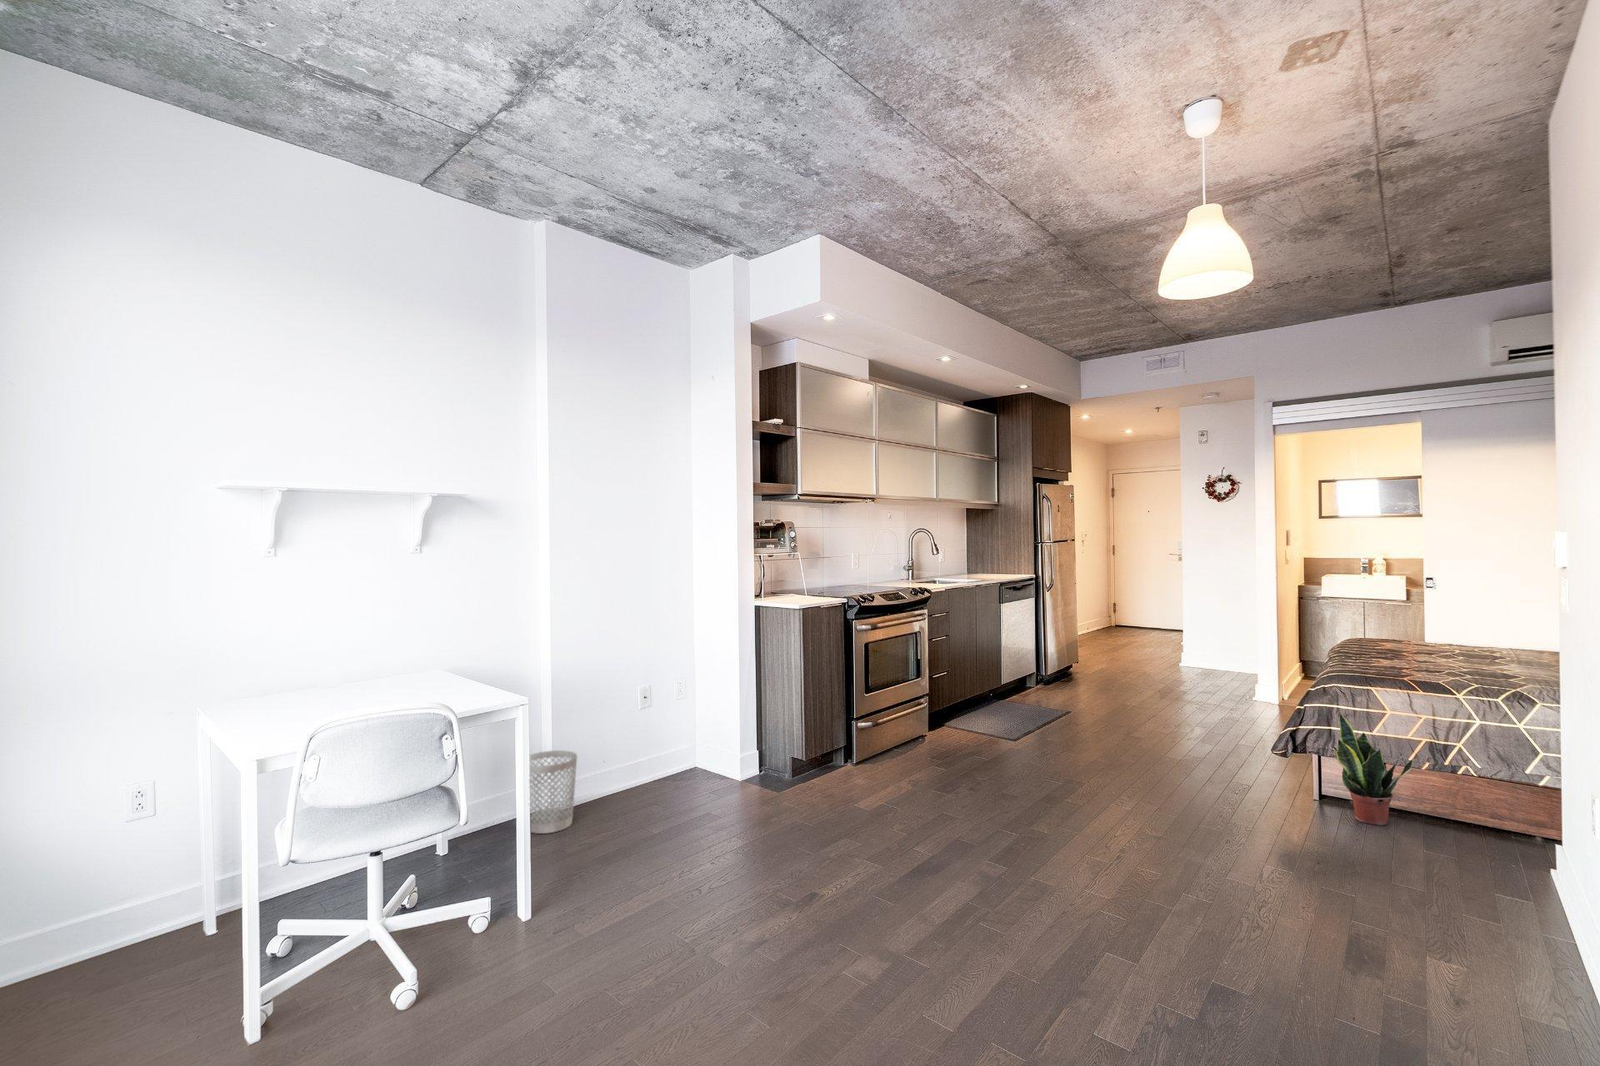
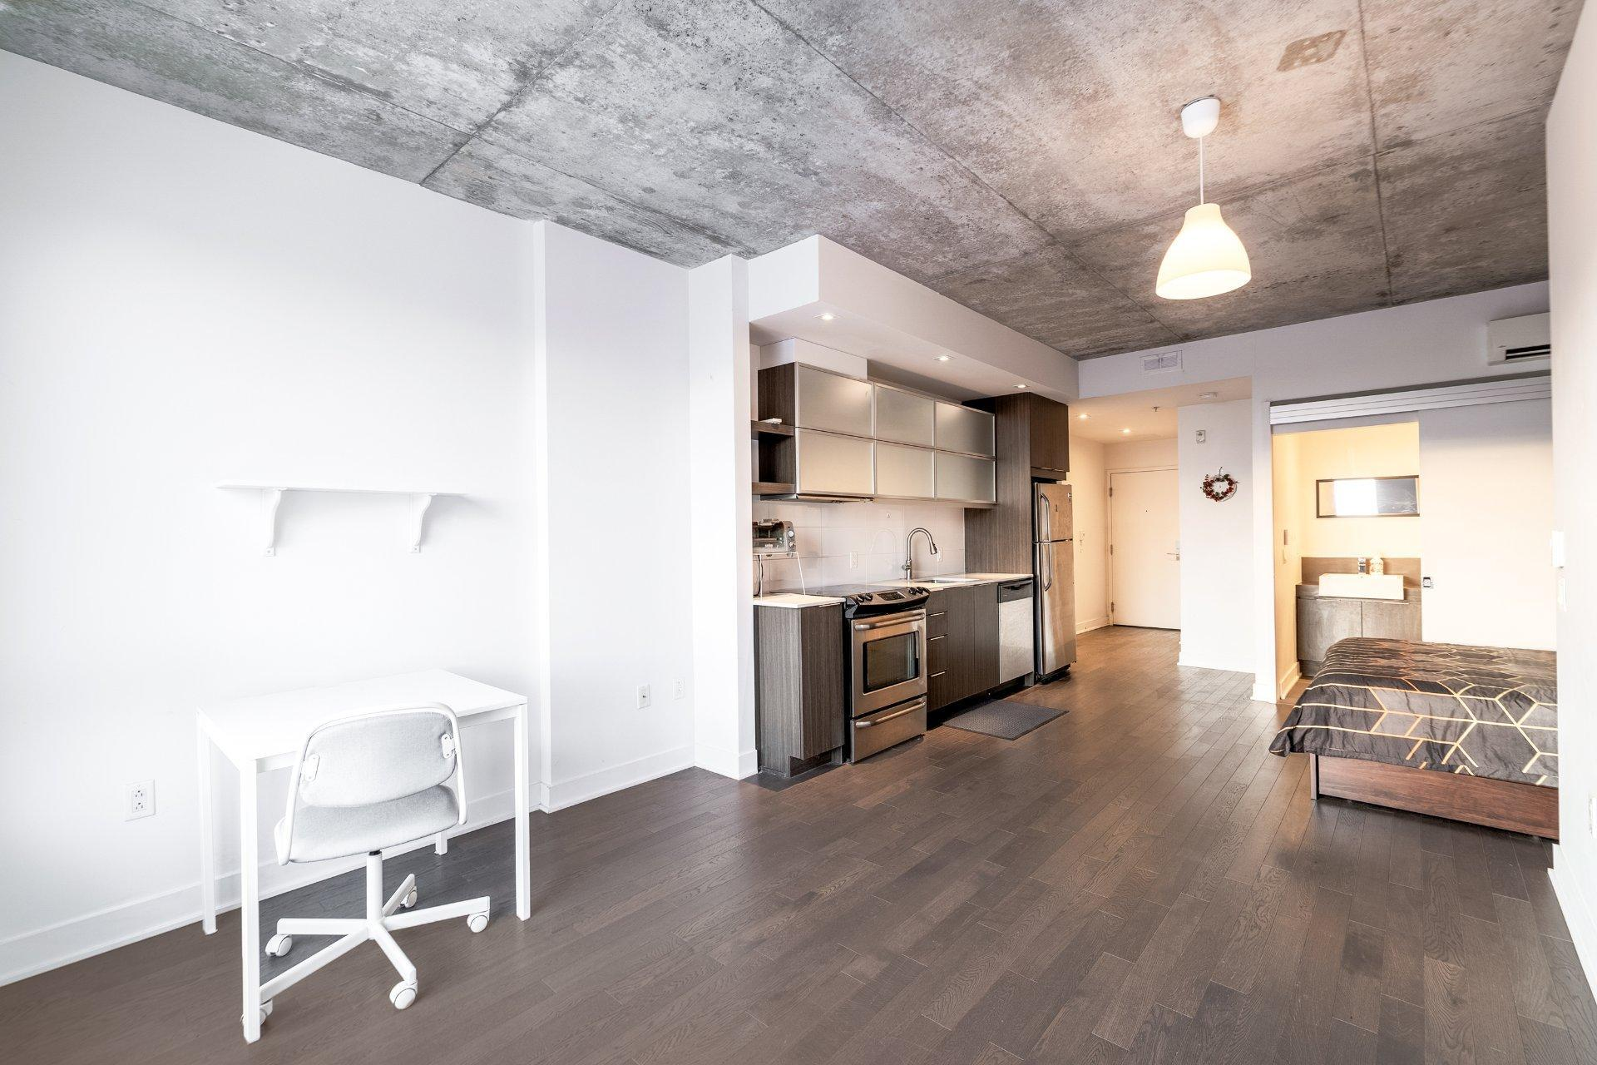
- potted plant (1370, 770)
- wastebasket (549, 791)
